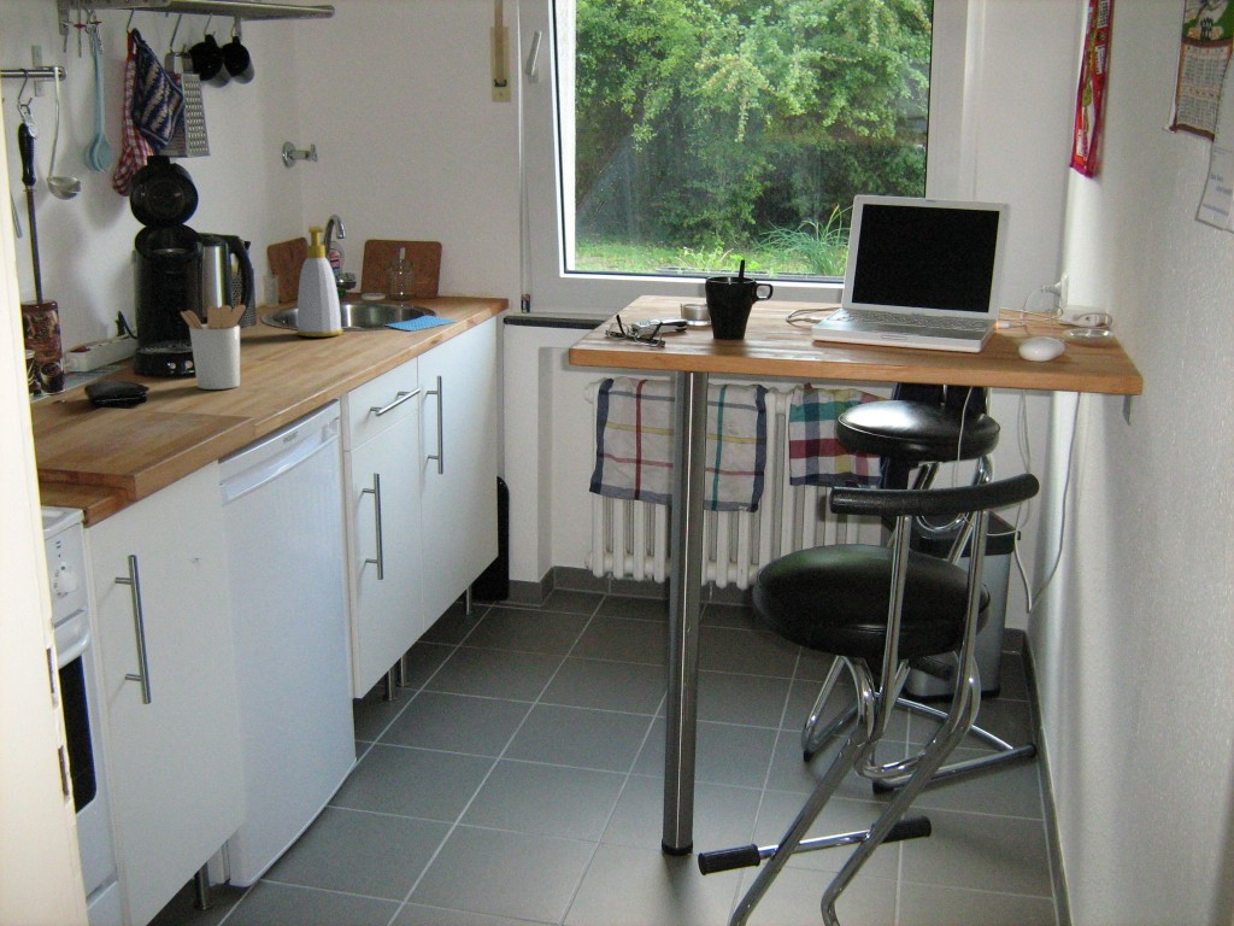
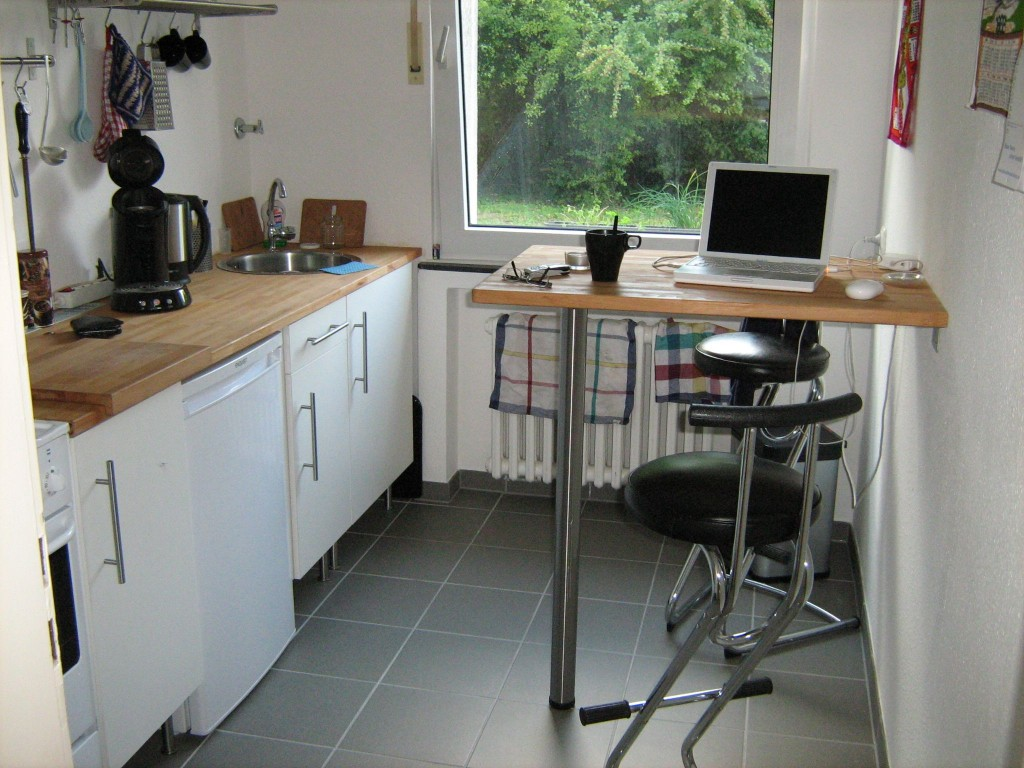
- soap bottle (317, 280)
- utensil holder (219, 342)
